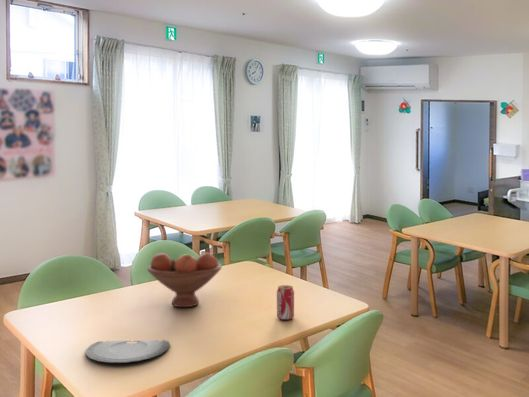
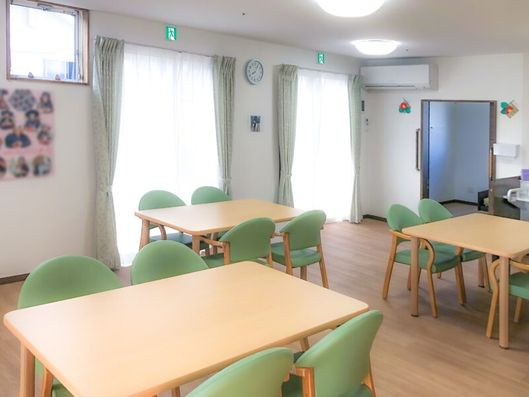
- plate (128, 347)
- fruit bowl (185, 277)
- beverage can (285, 302)
